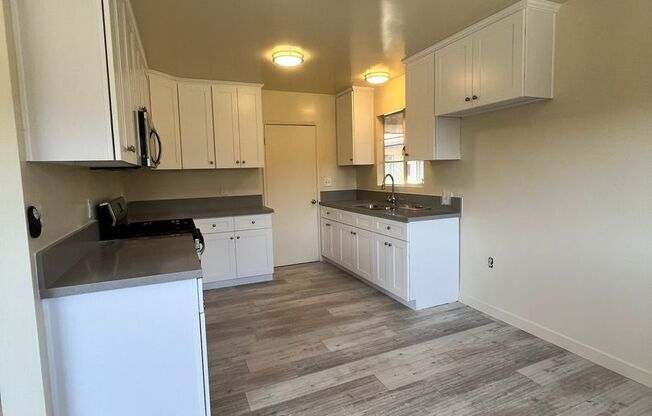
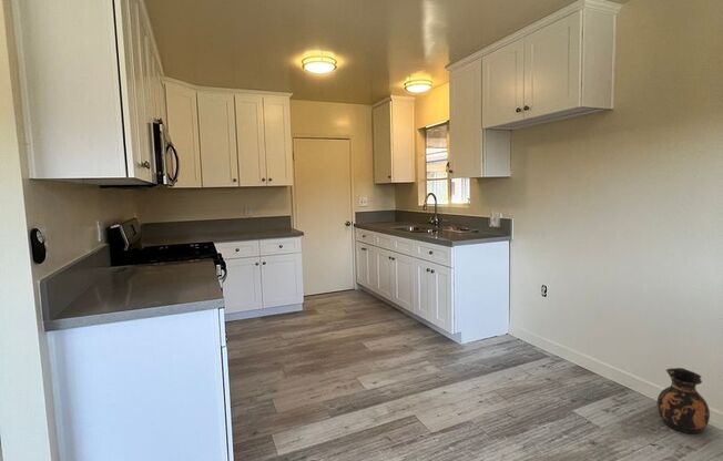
+ ceramic jug (682, 398)
